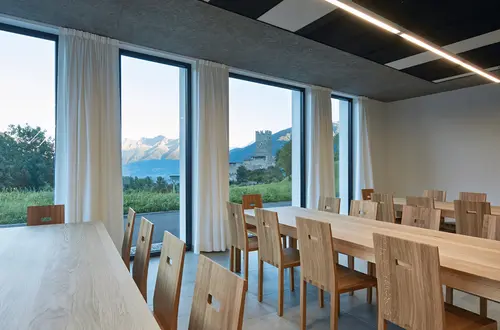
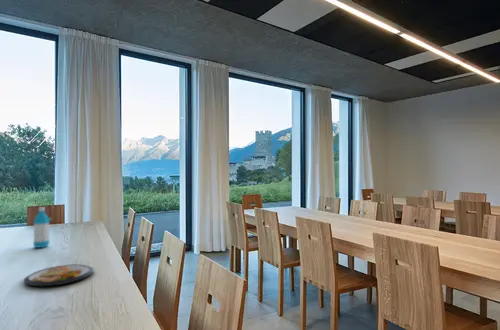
+ water bottle (41, 227)
+ dish (60, 272)
